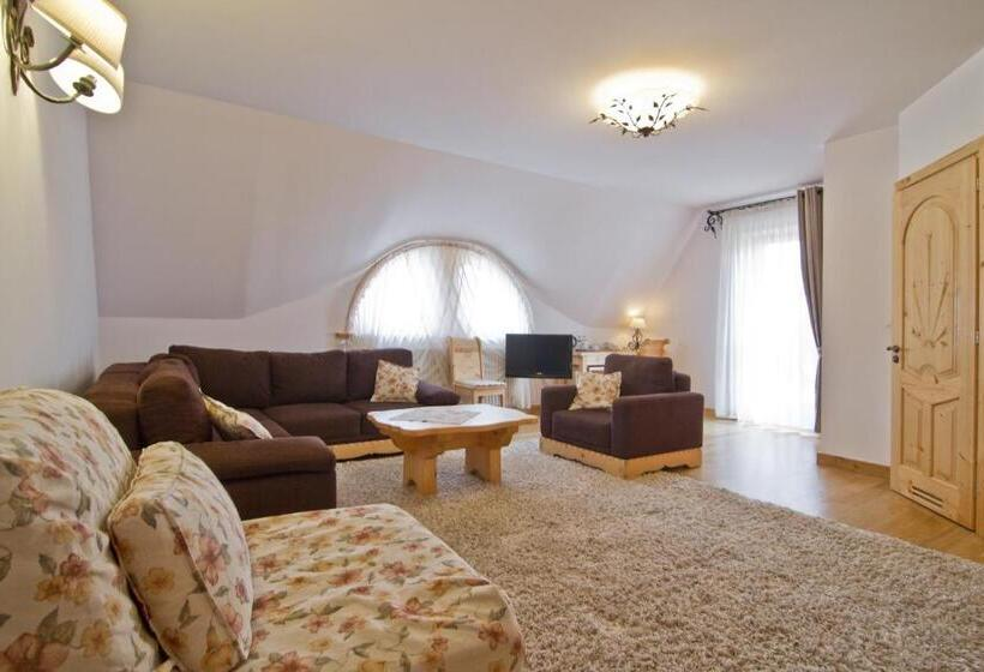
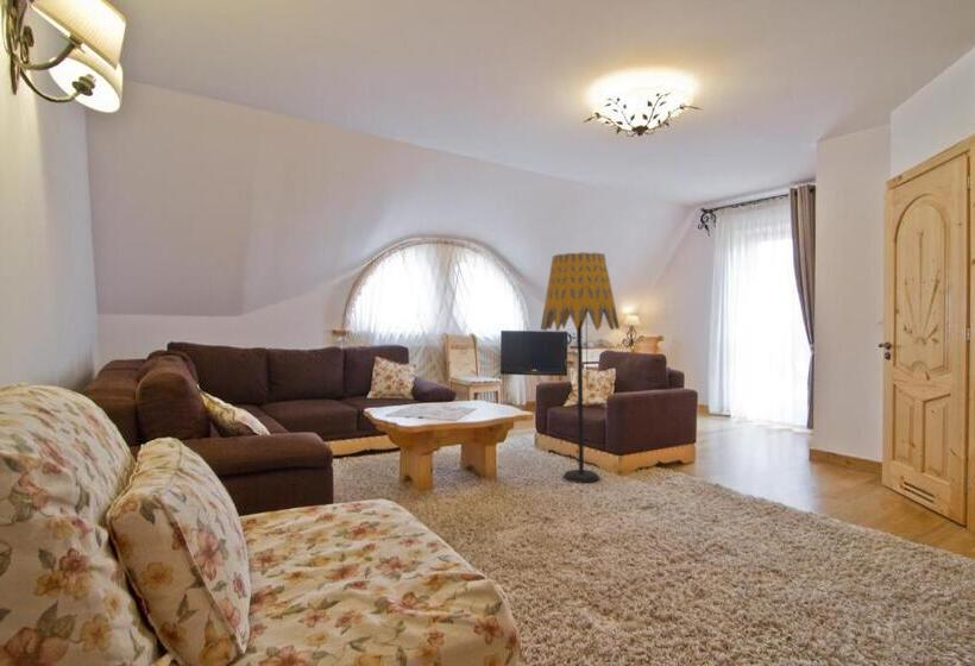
+ floor lamp (579, 366)
